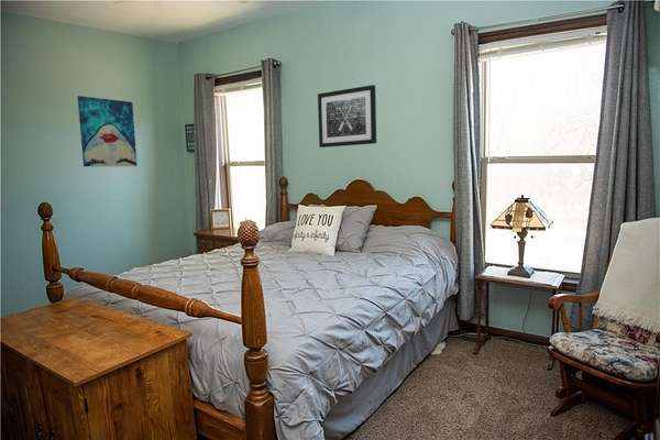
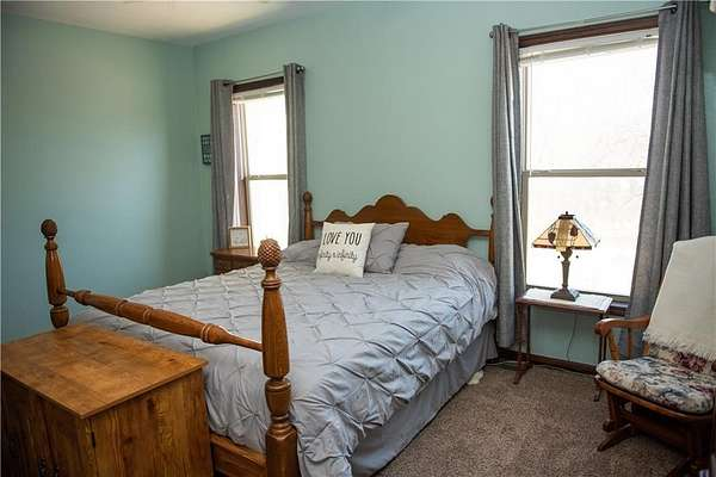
- wall art (109, 133)
- wall art (345, 118)
